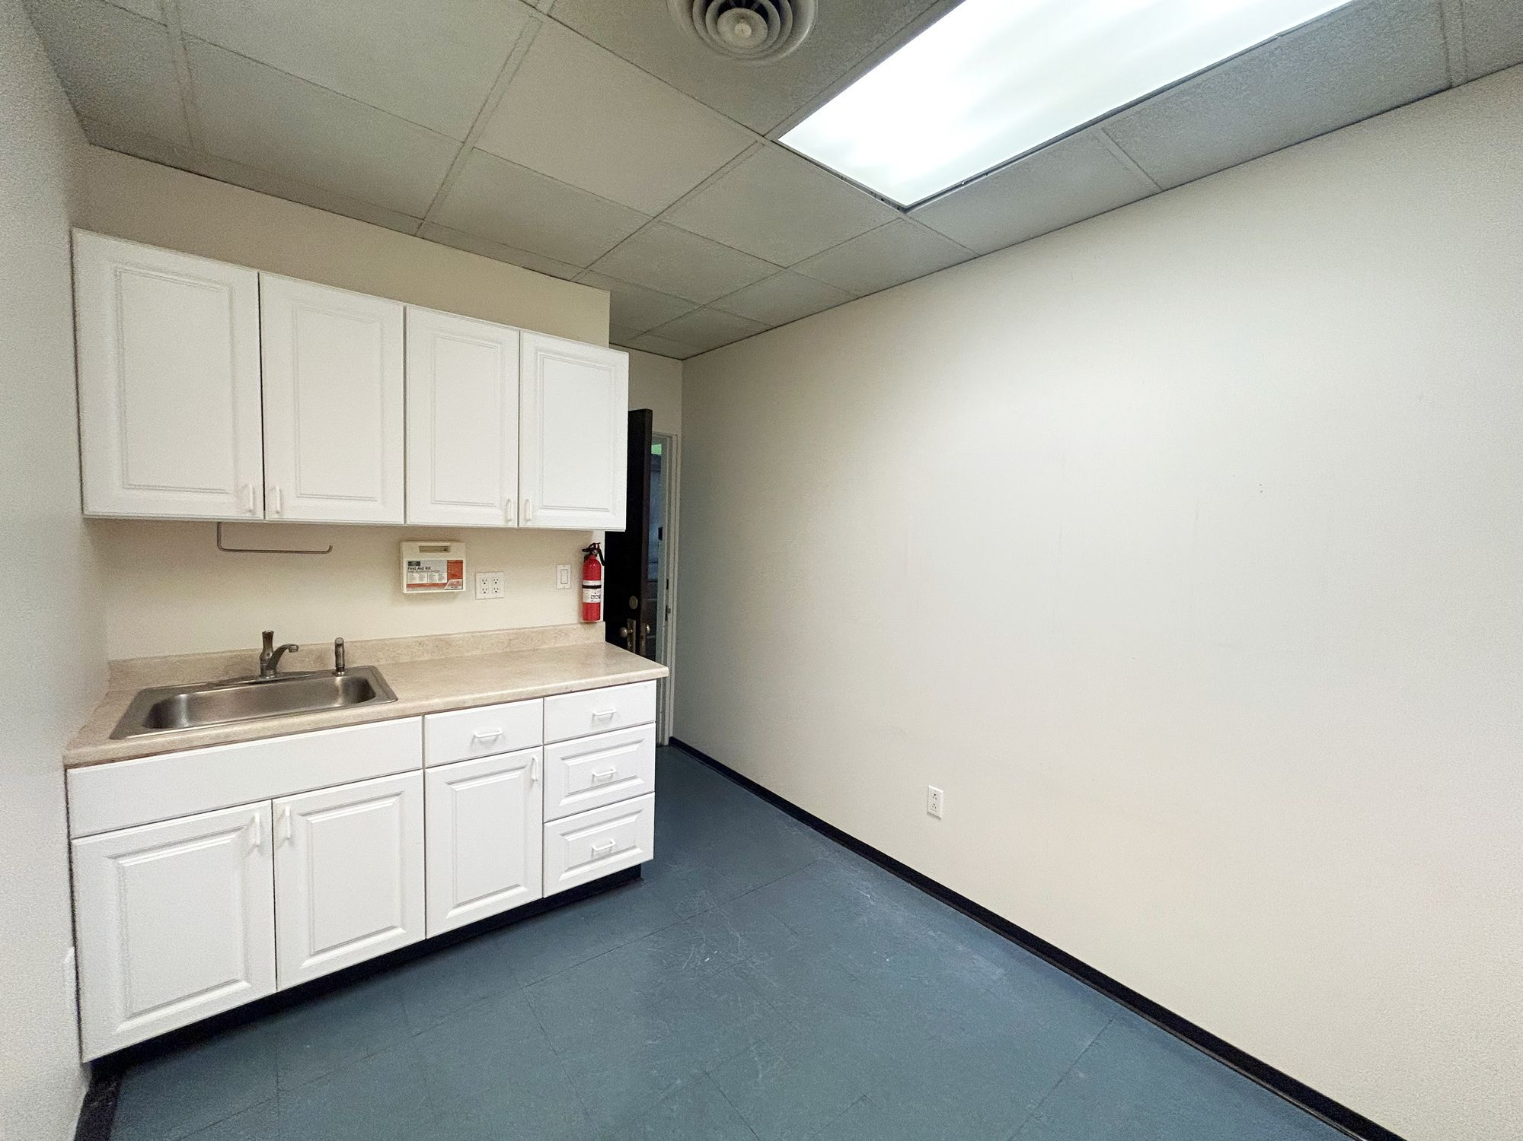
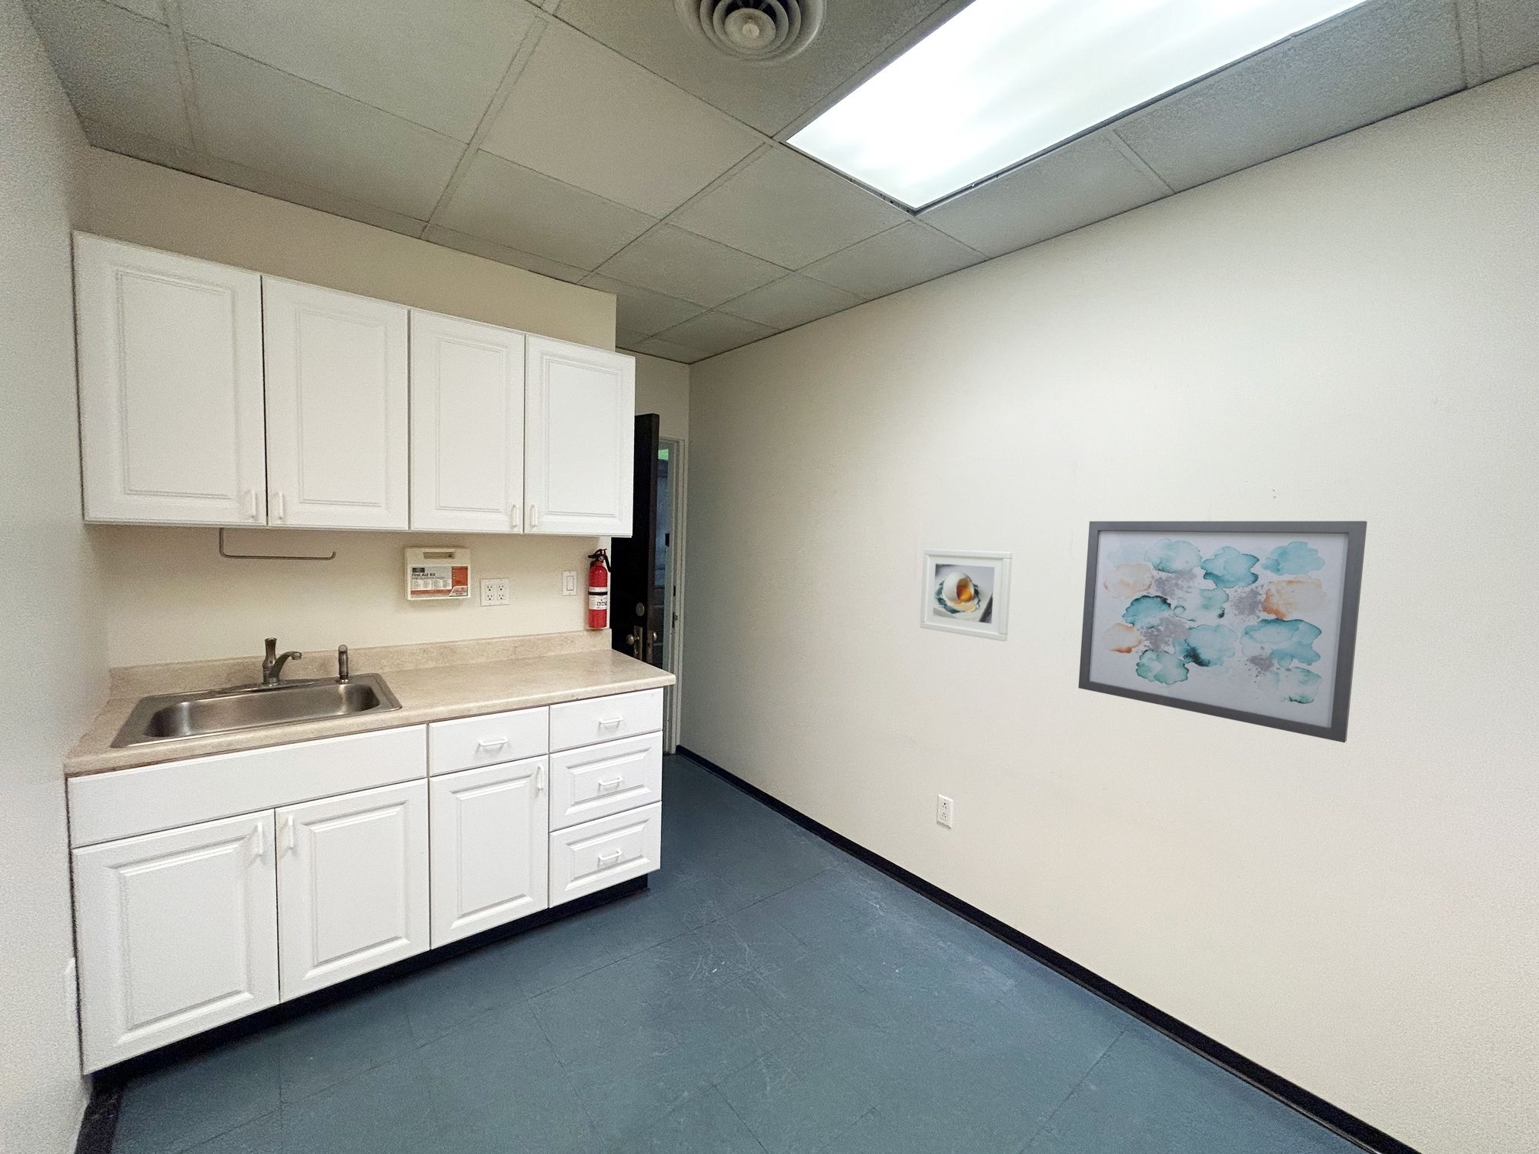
+ wall art (1201, 617)
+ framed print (962, 592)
